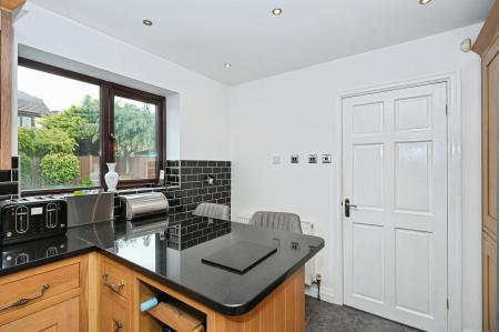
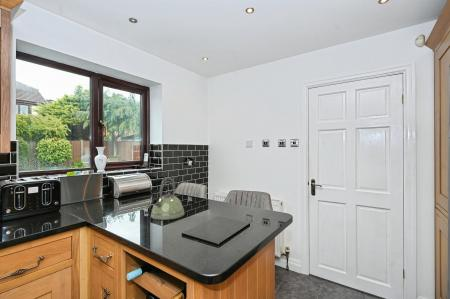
+ kettle (166, 196)
